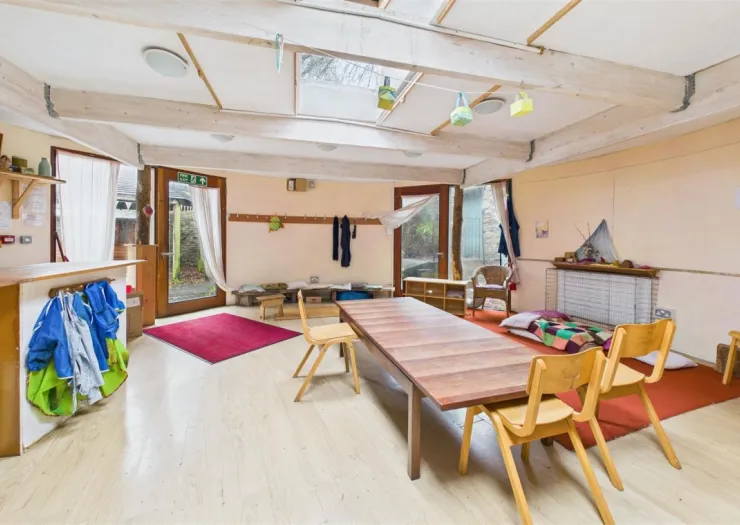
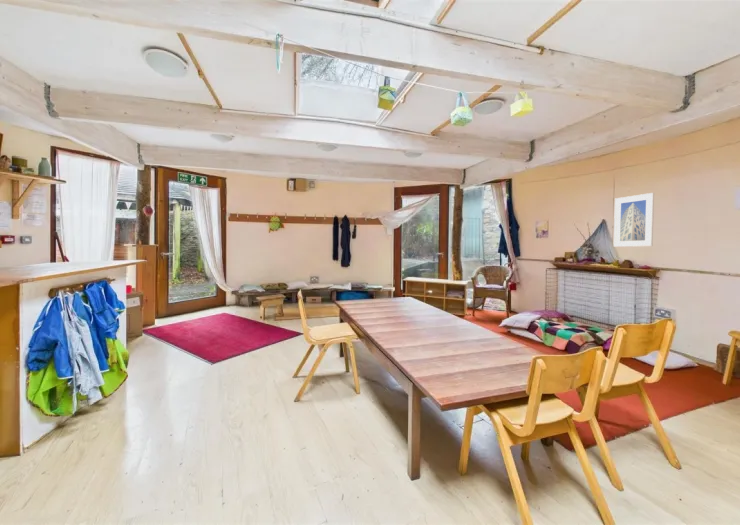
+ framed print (632, 221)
